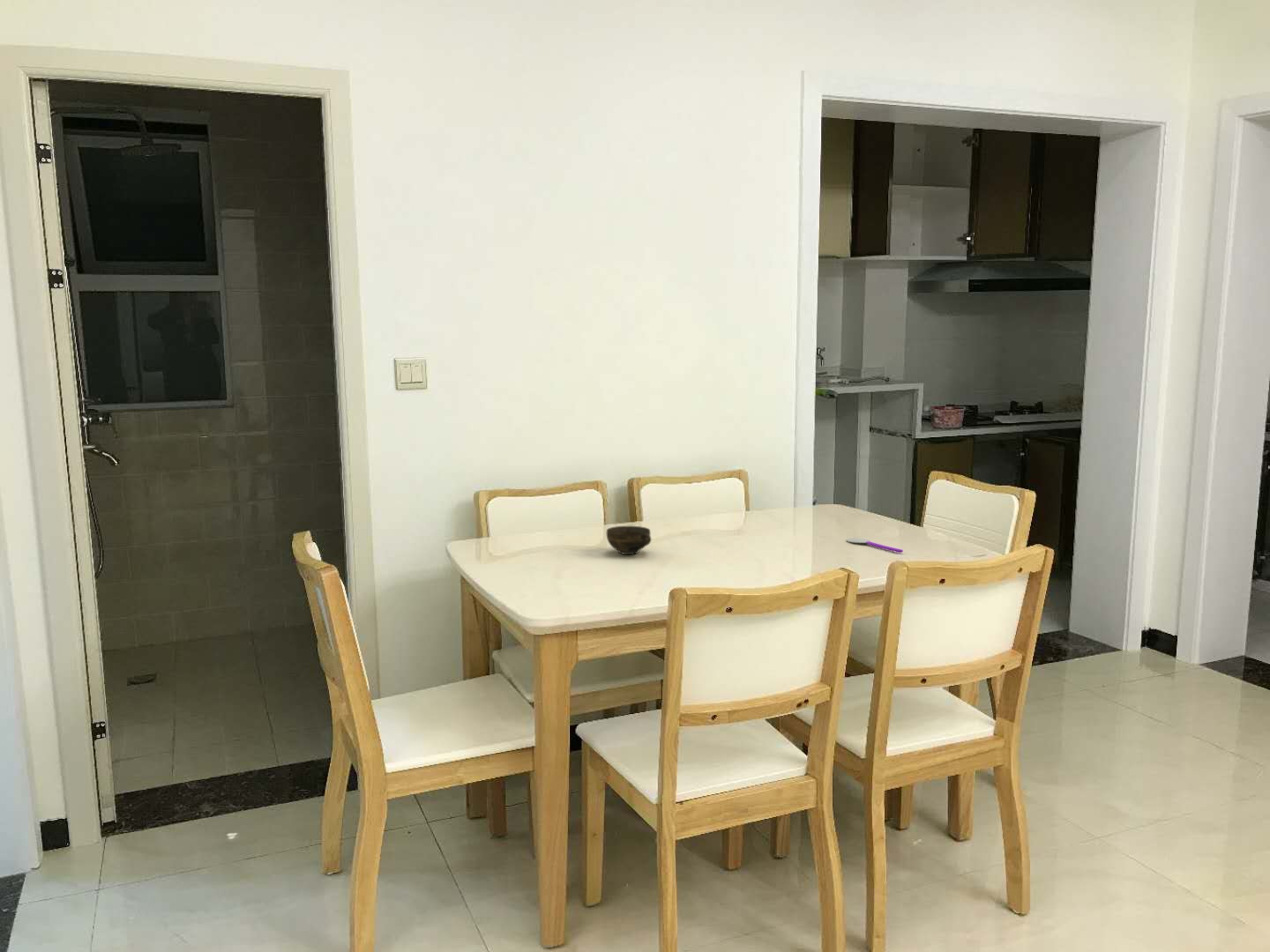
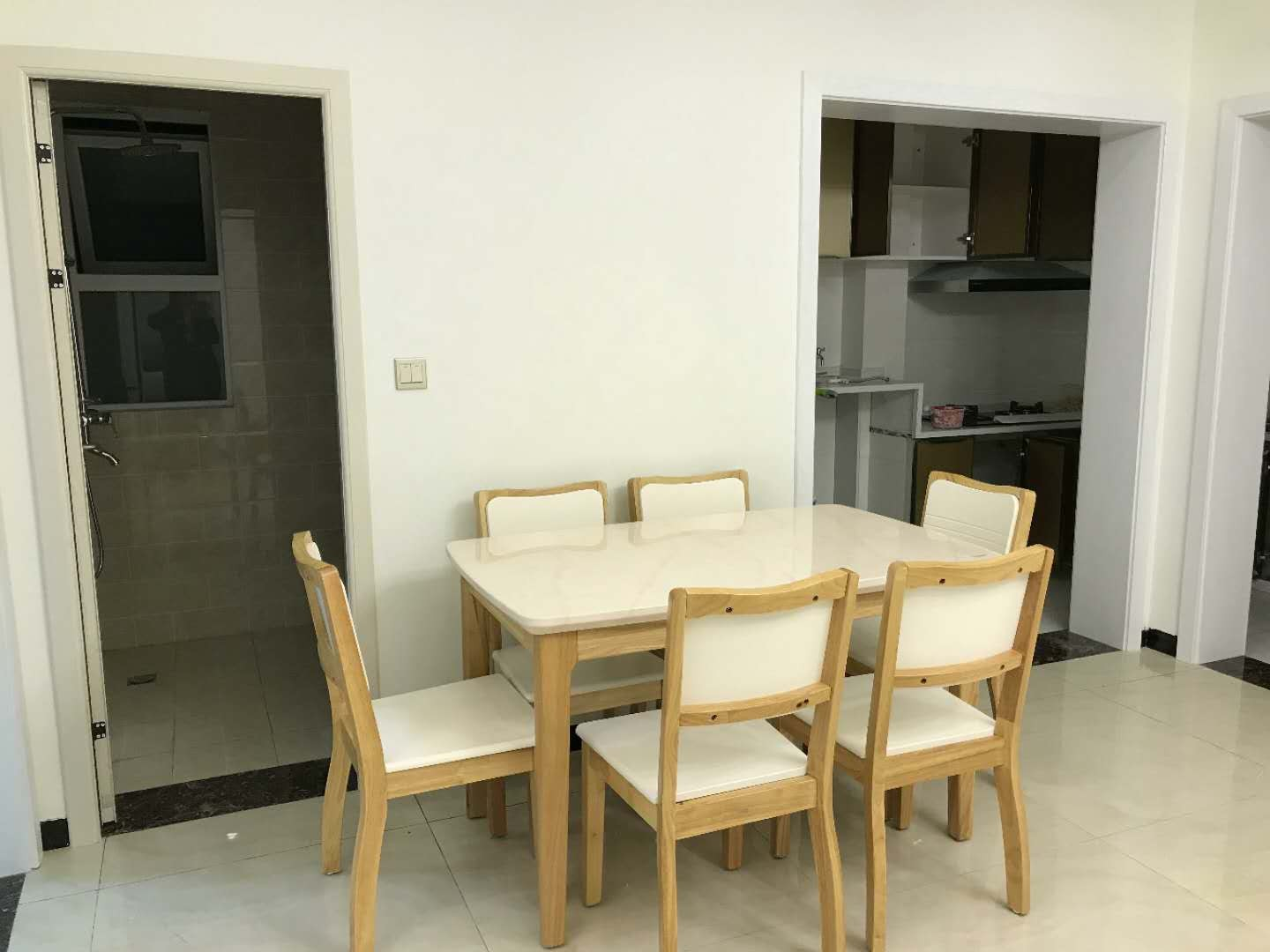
- cup (631, 541)
- spoon (874, 544)
